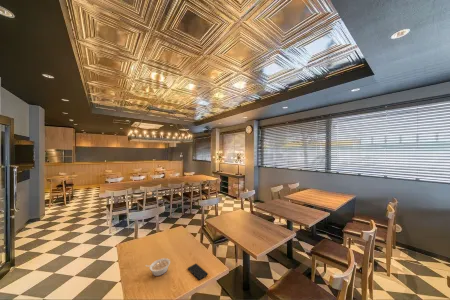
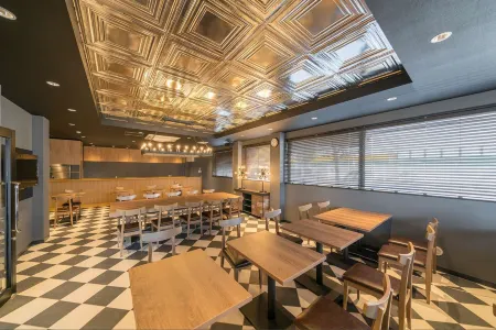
- smartphone (197, 271)
- legume (159, 267)
